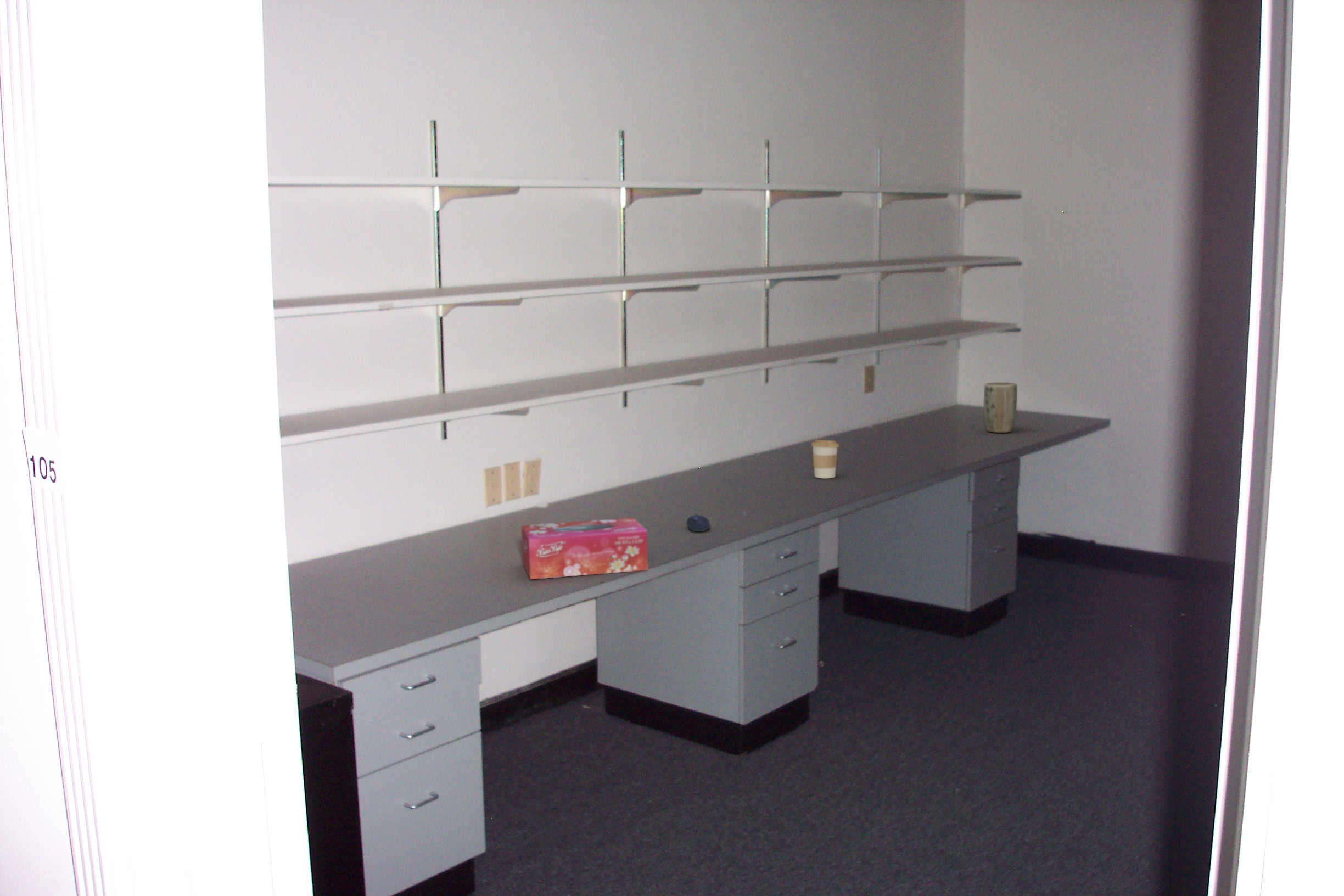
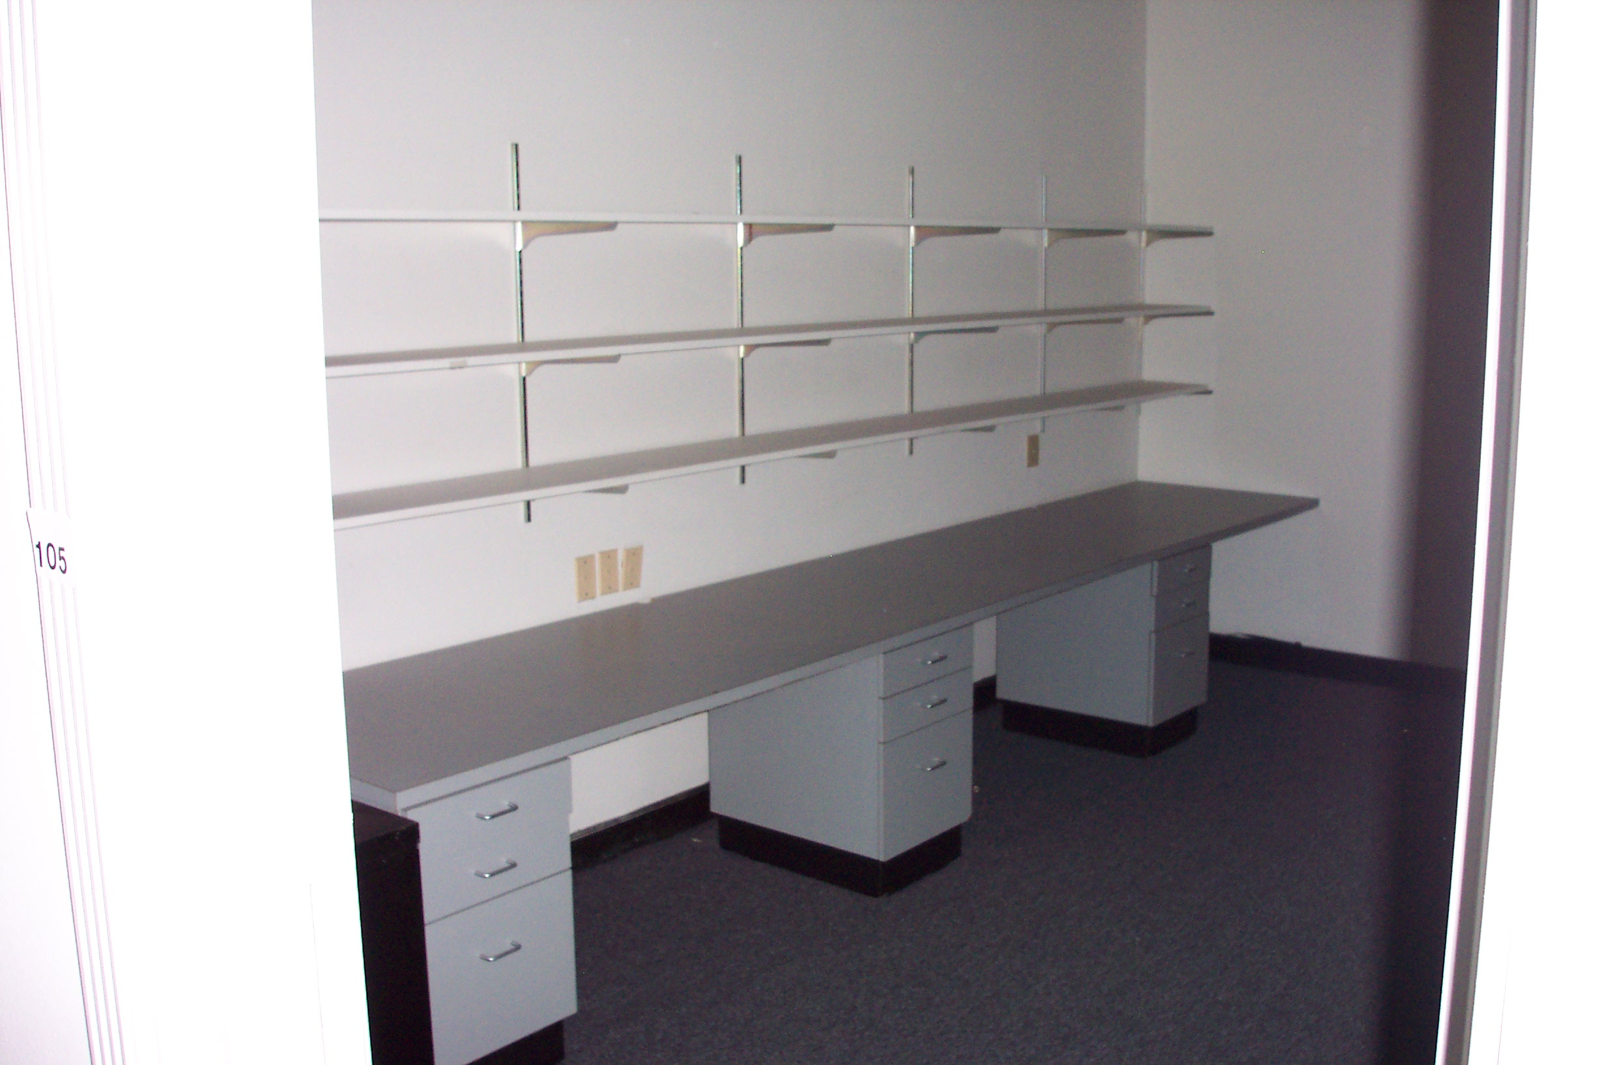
- computer mouse (698, 521)
- plant pot (1000, 407)
- coffee cup (825, 457)
- tissue box (584, 547)
